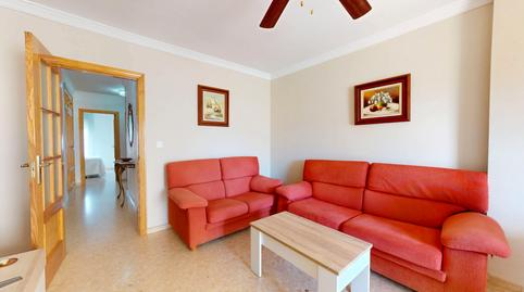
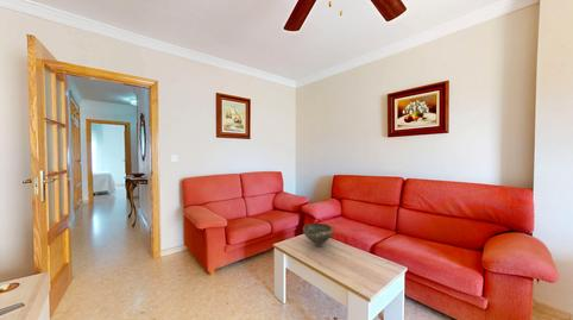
+ bowl (317, 236)
